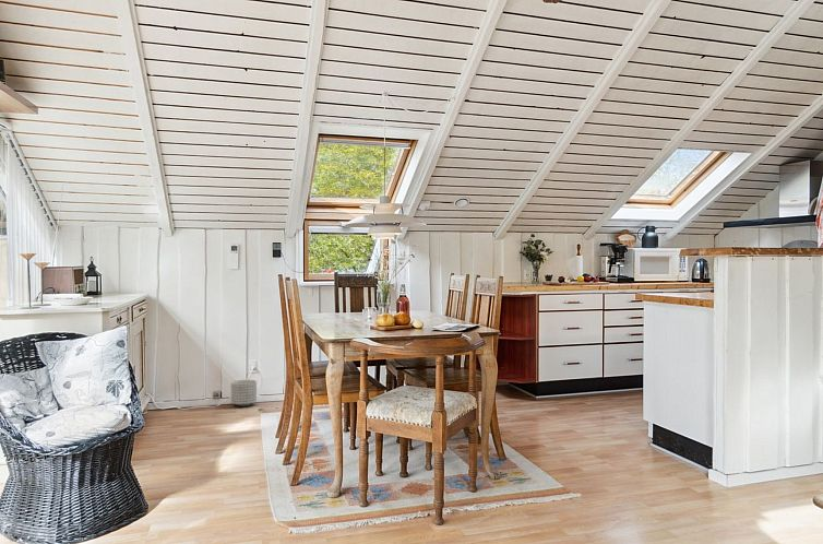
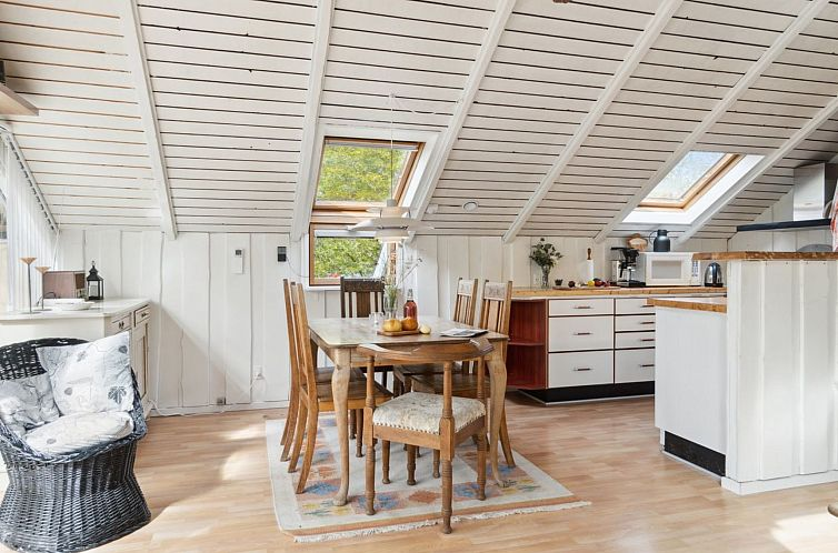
- planter (243, 393)
